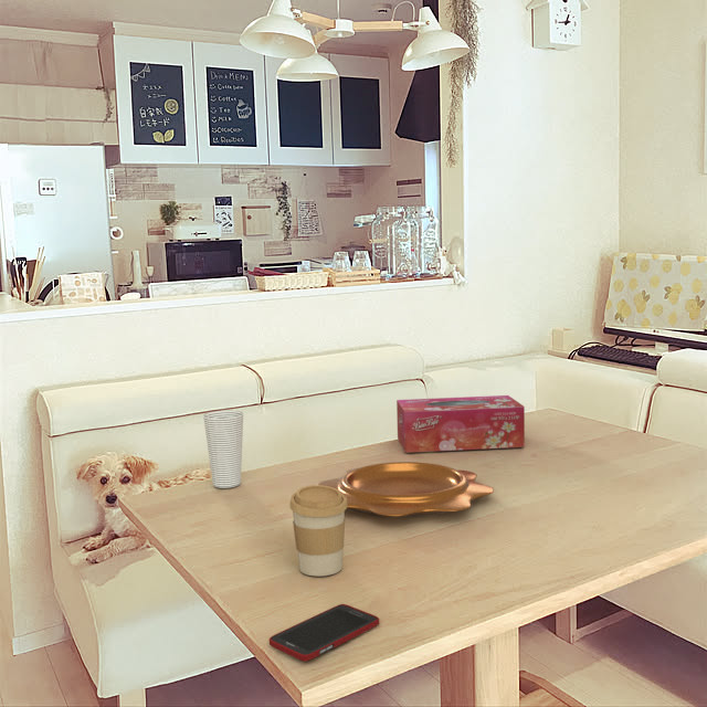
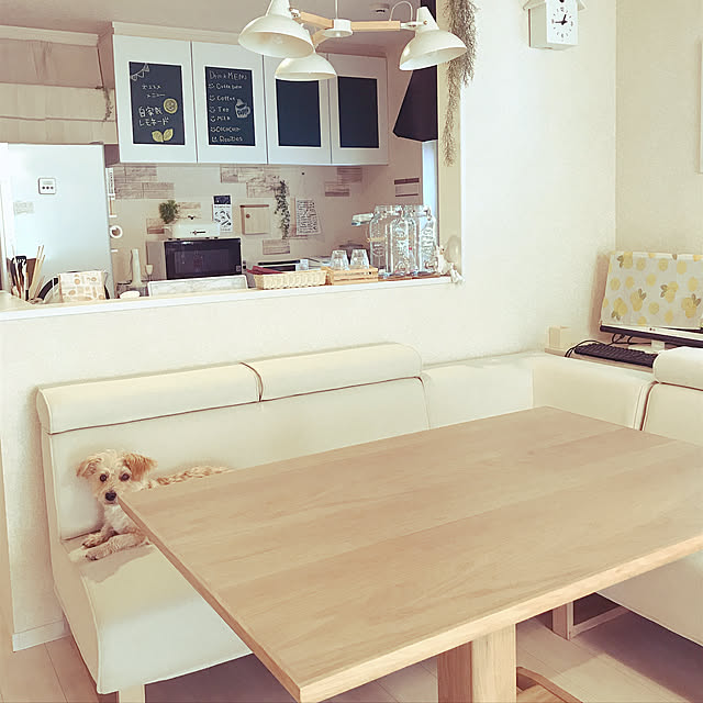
- cell phone (325, 631)
- coffee cup (319, 529)
- decorative bowl (404, 486)
- tissue box (458, 422)
- cup (224, 449)
